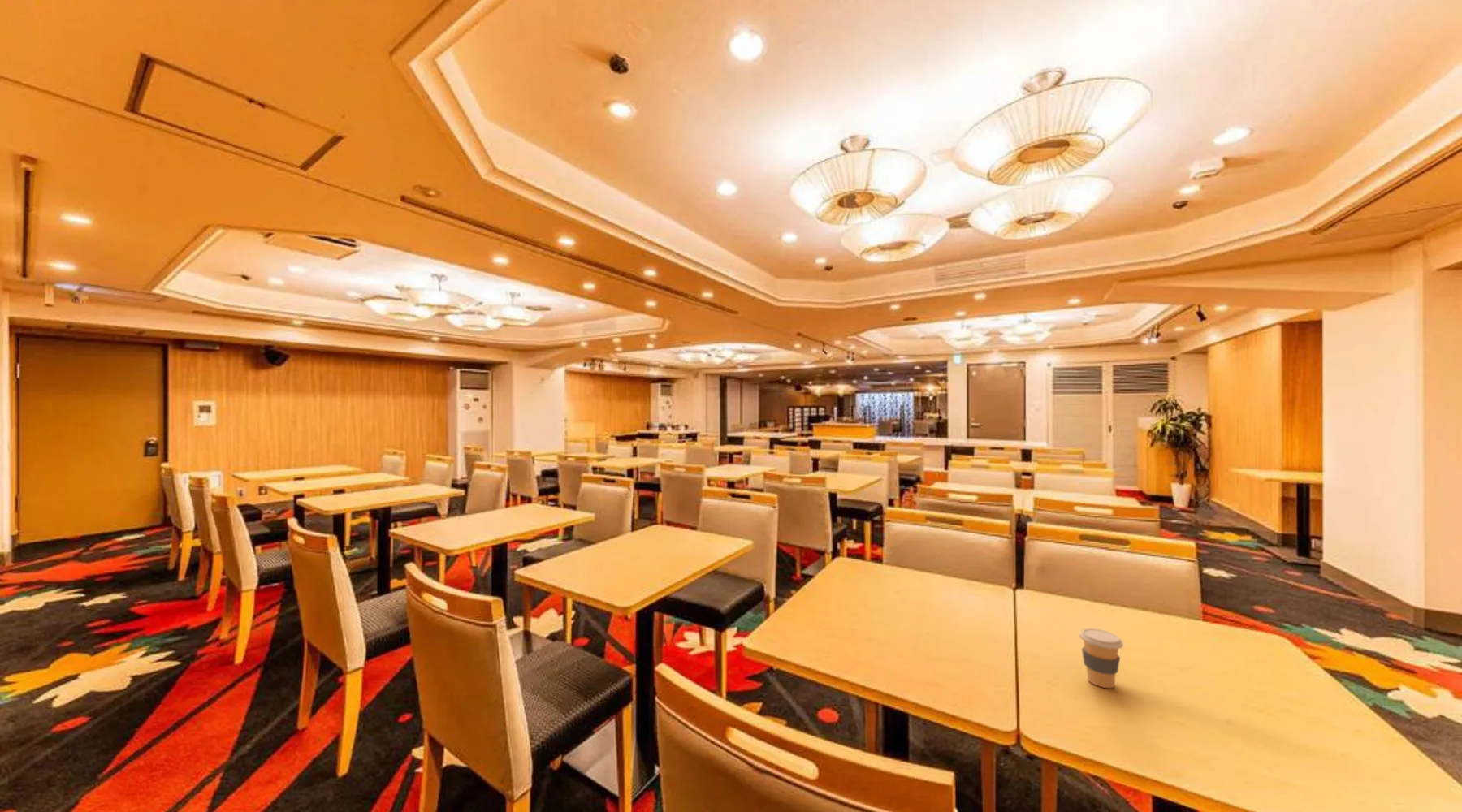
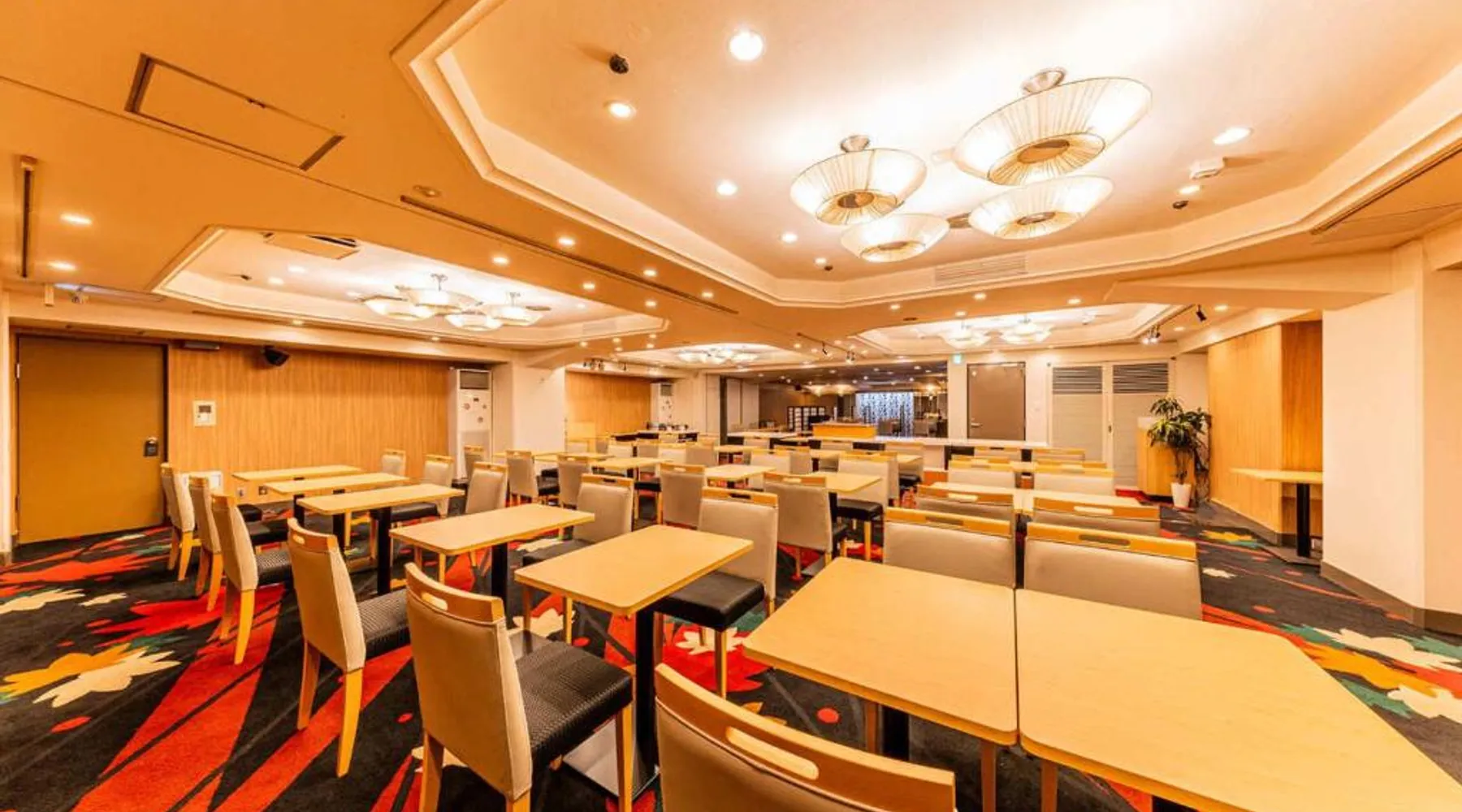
- coffee cup (1101, 659)
